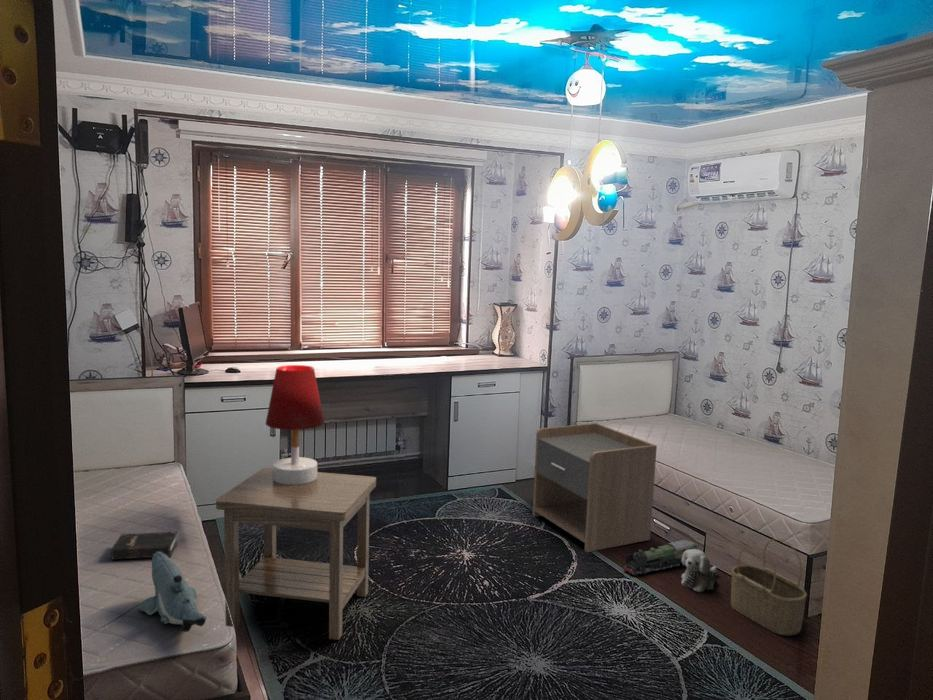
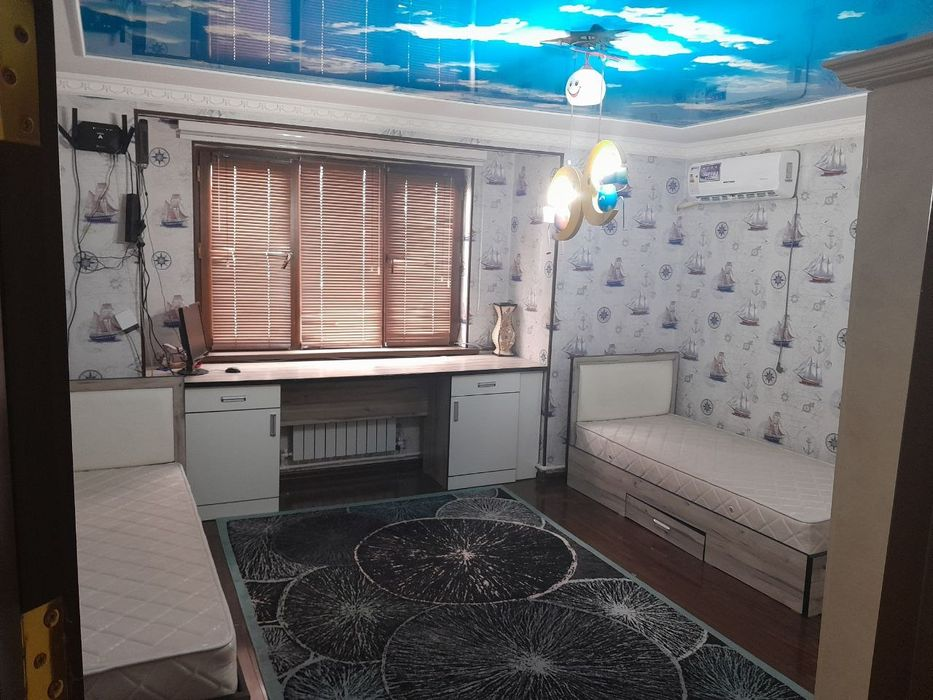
- plush toy (705, 565)
- side table (299, 560)
- table lamp (295, 423)
- nightstand (590, 483)
- toy train (663, 556)
- hardback book (145, 545)
- wicker basket (768, 580)
- shark plush (171, 597)
